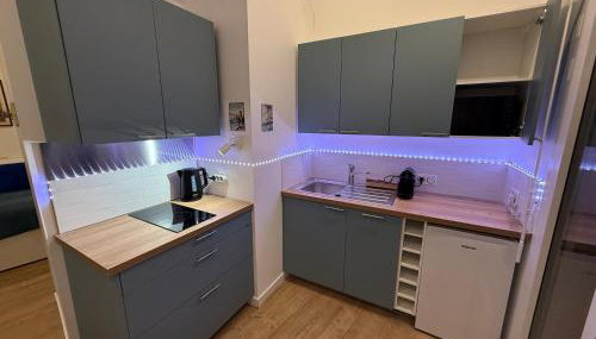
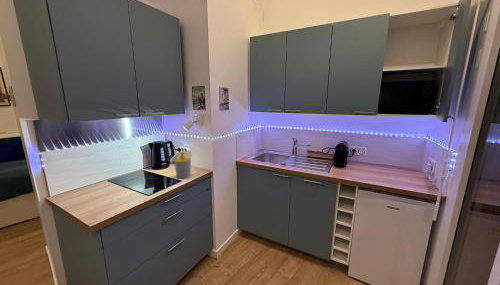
+ soap bottle (182, 164)
